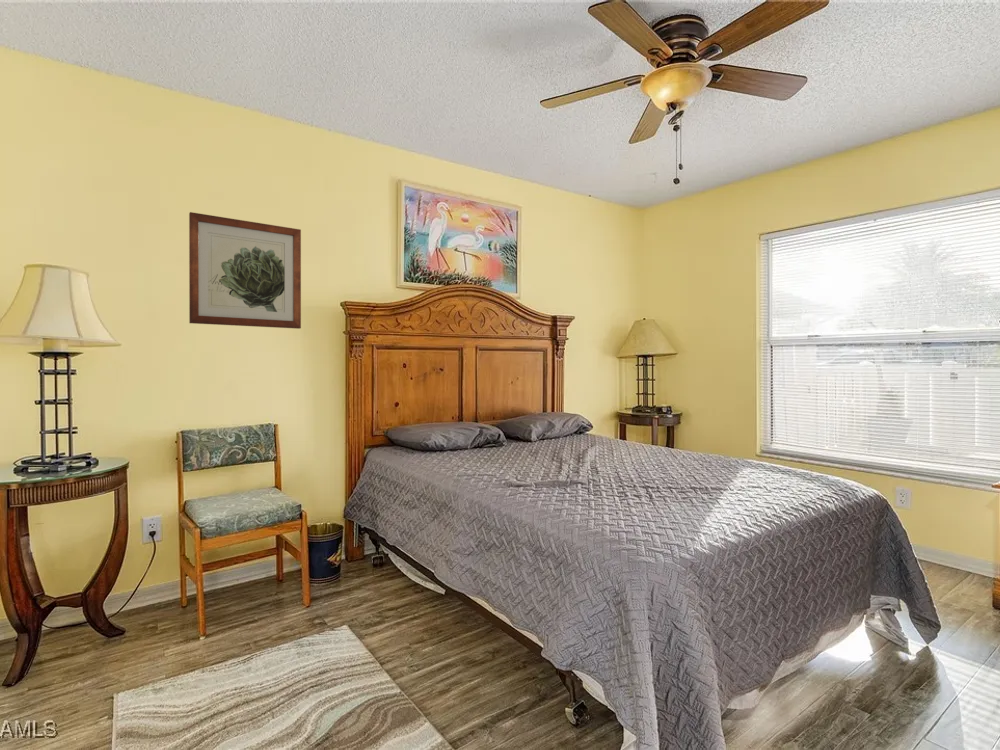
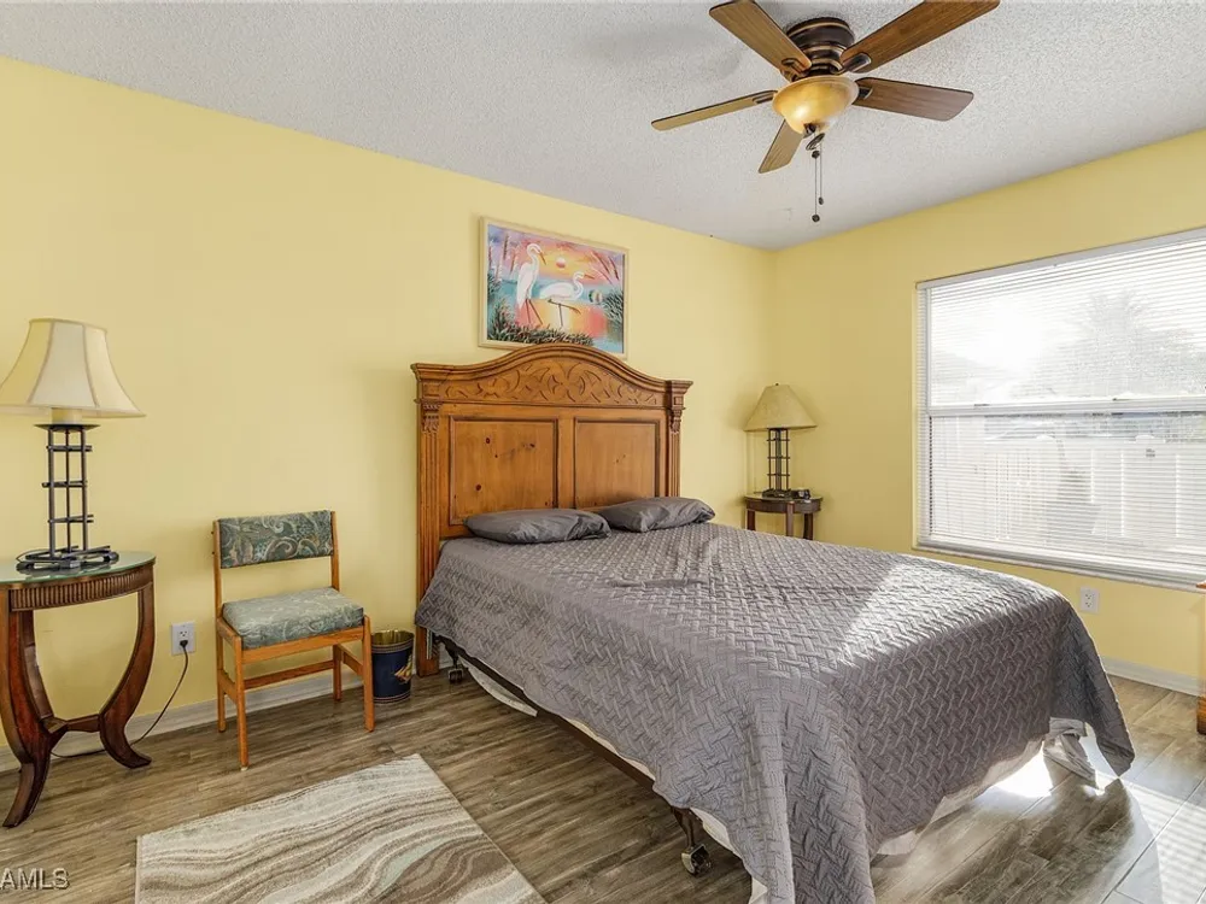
- wall art (248, 274)
